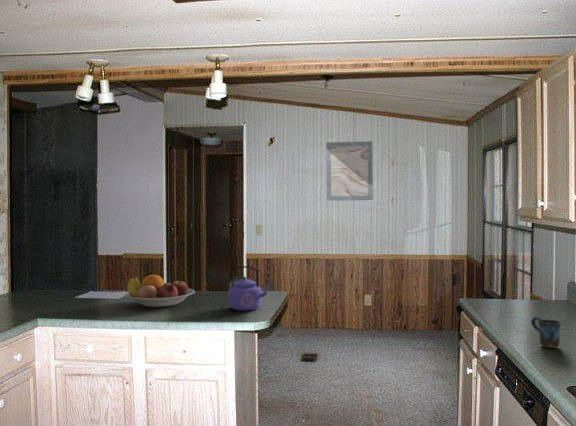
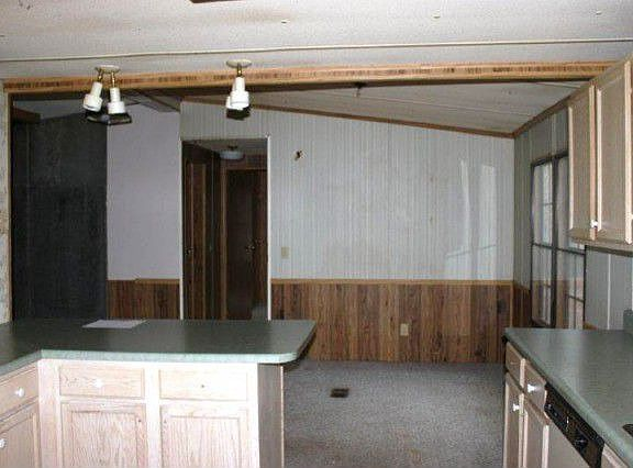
- mug (547, 332)
- kettle (250, 287)
- wall art (349, 171)
- fruit bowl (160, 289)
